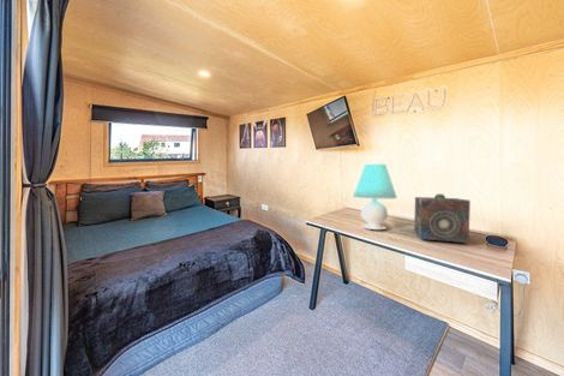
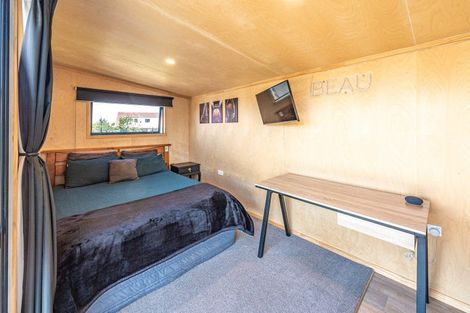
- speaker (439, 215)
- table lamp (374, 196)
